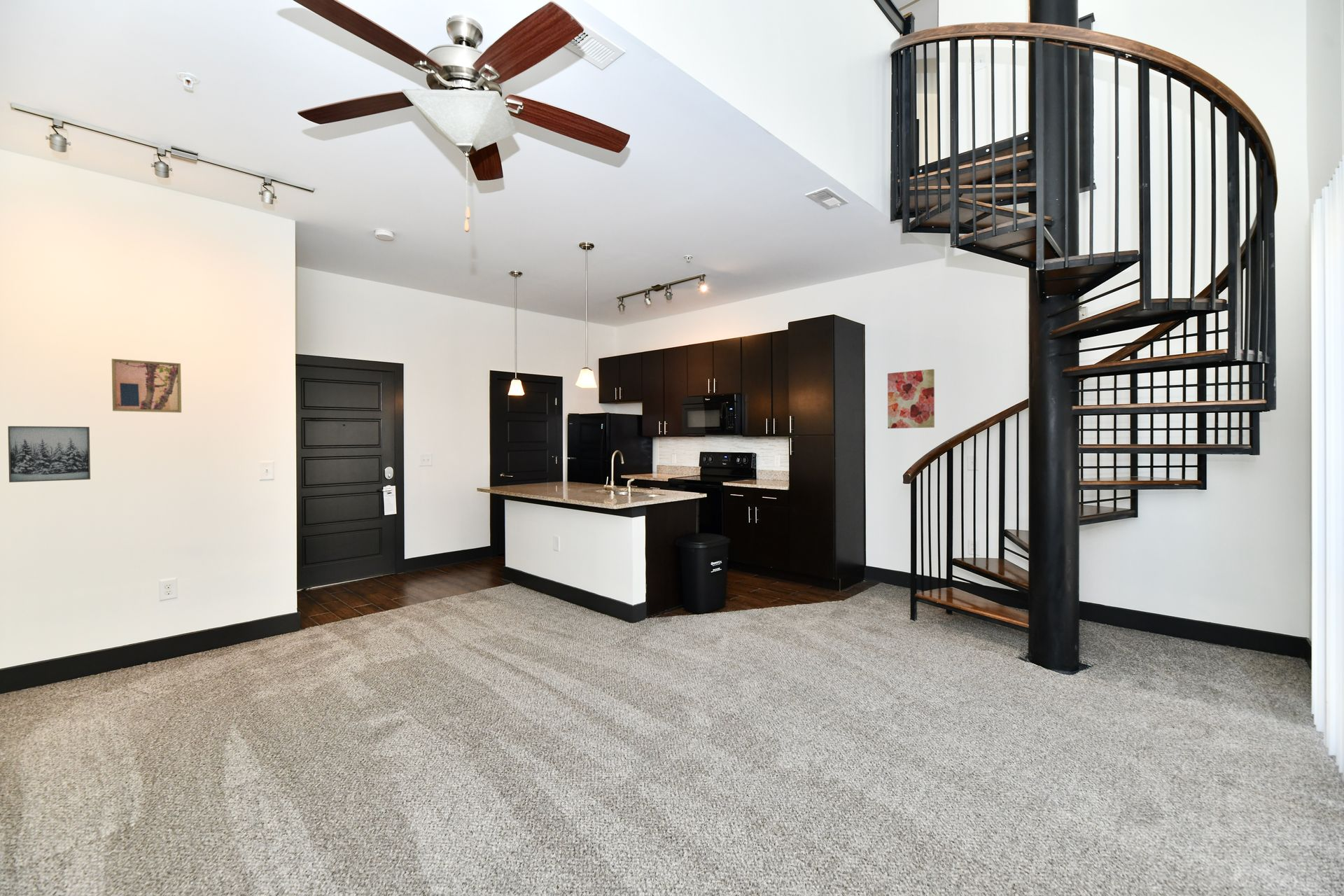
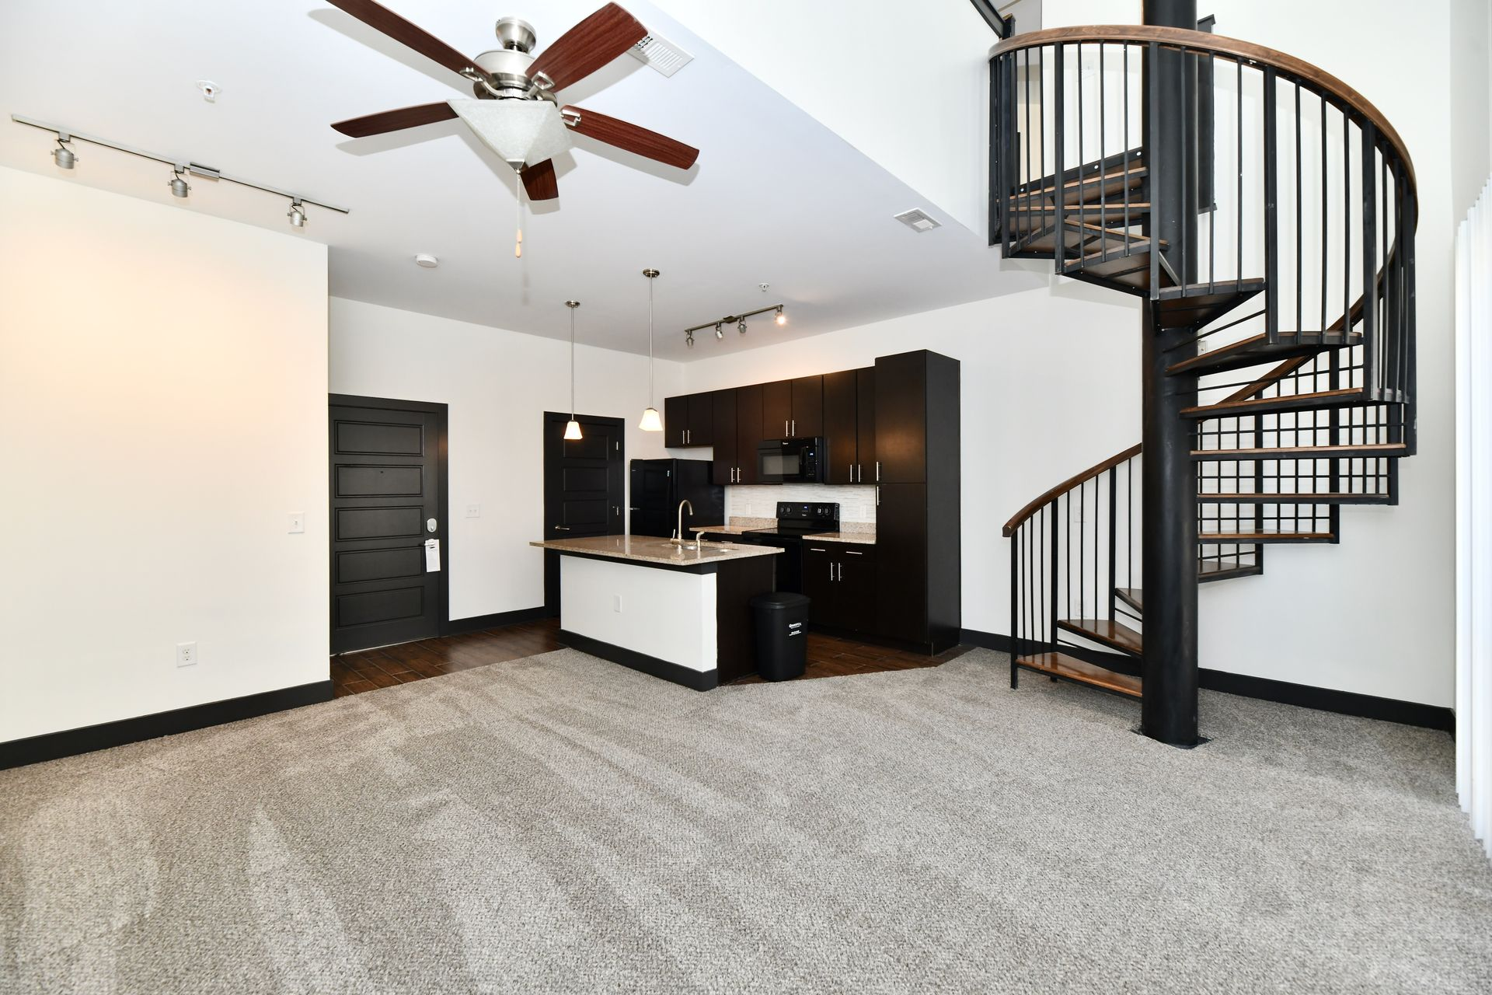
- wall art (910, 400)
- wall art (147, 386)
- wall art (50, 454)
